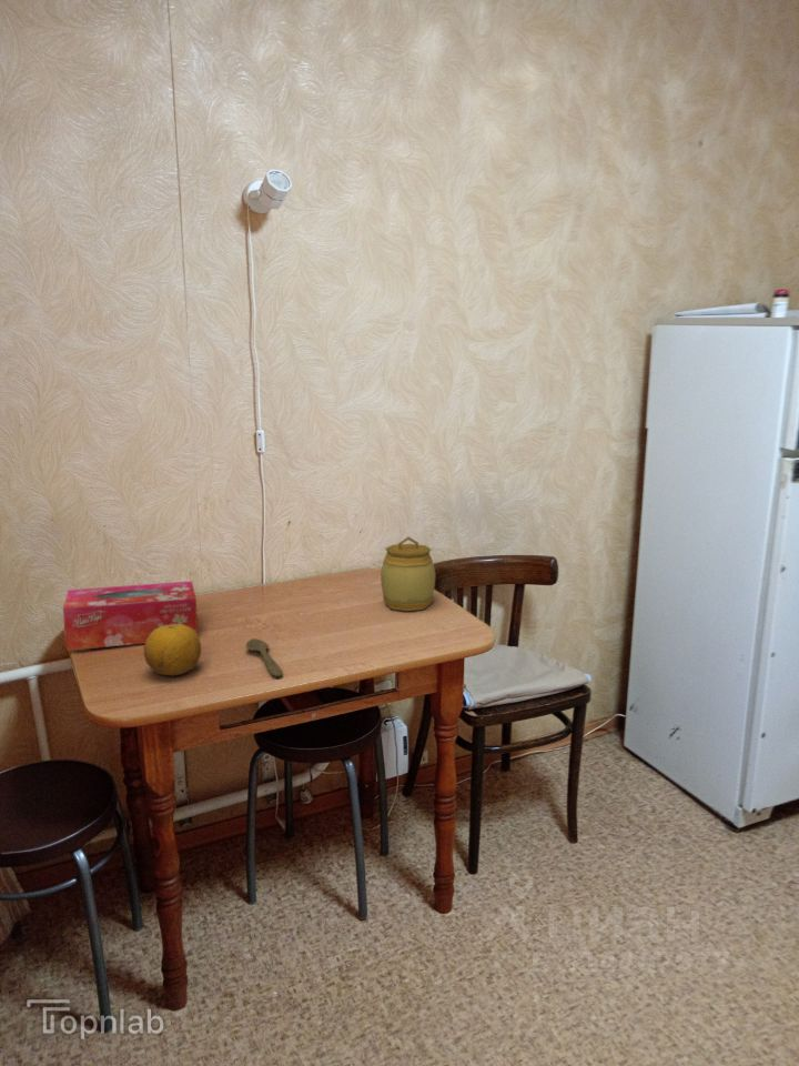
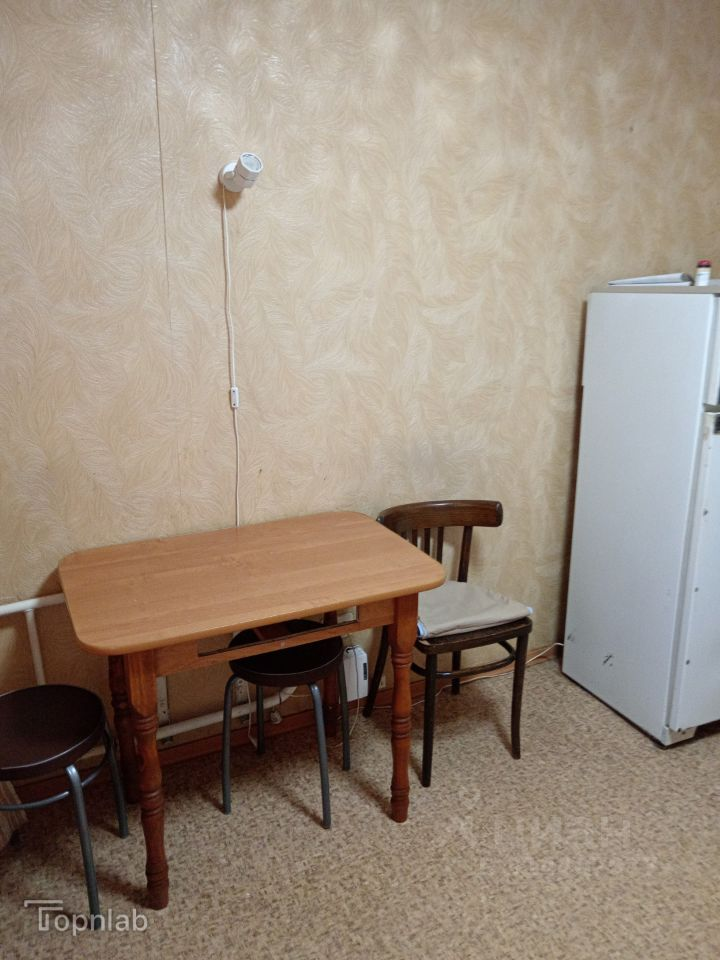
- tissue box (132, 613)
- spoon (265, 656)
- jar (407, 570)
- fruit (172, 648)
